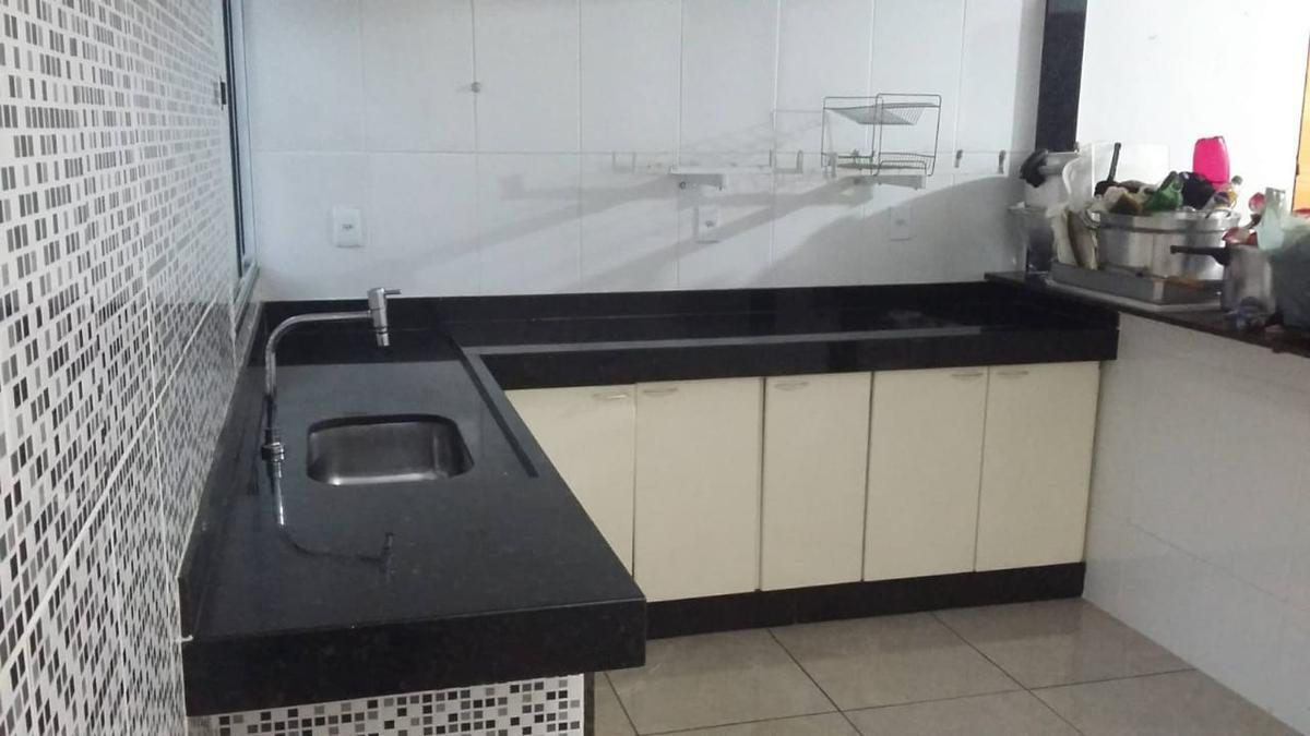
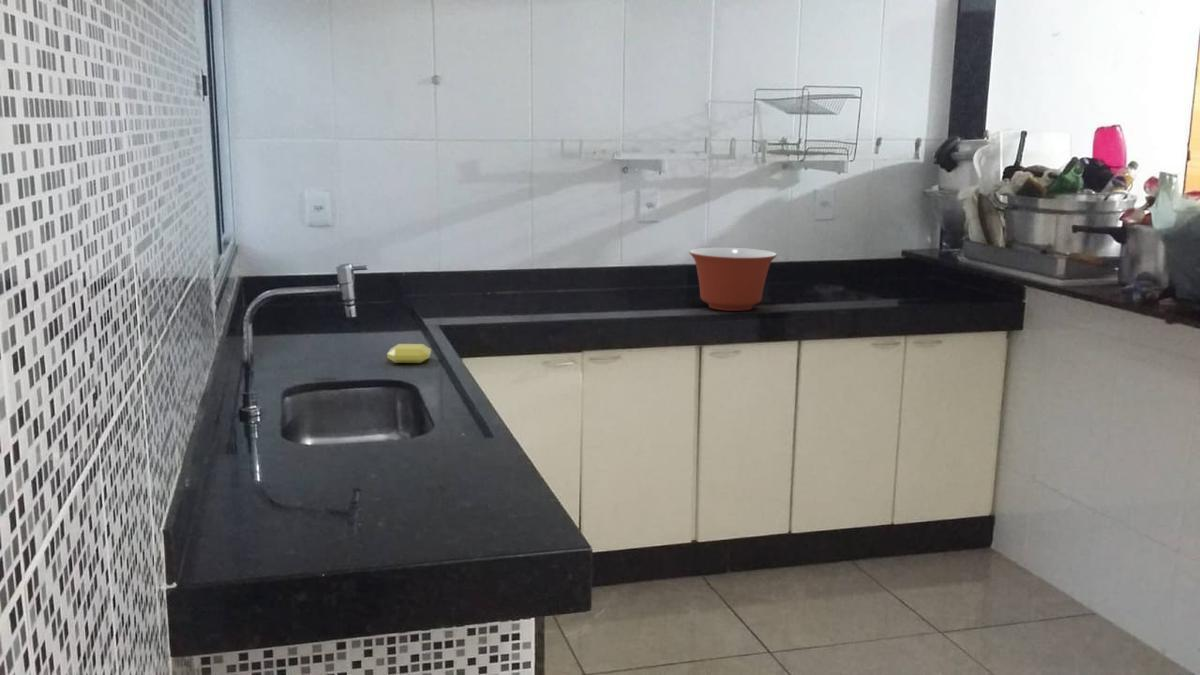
+ mixing bowl (731, 279)
+ soap bar (409, 353)
